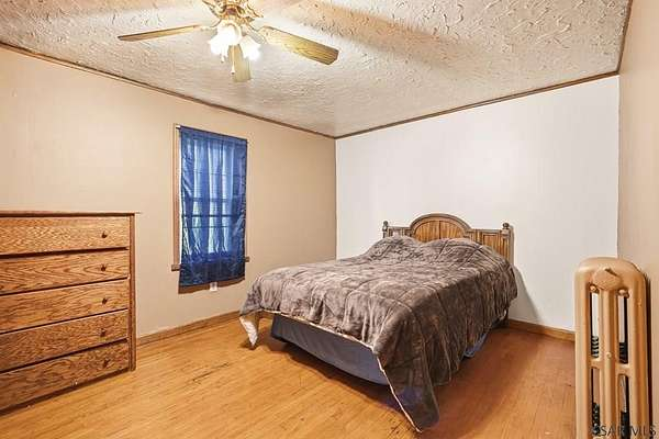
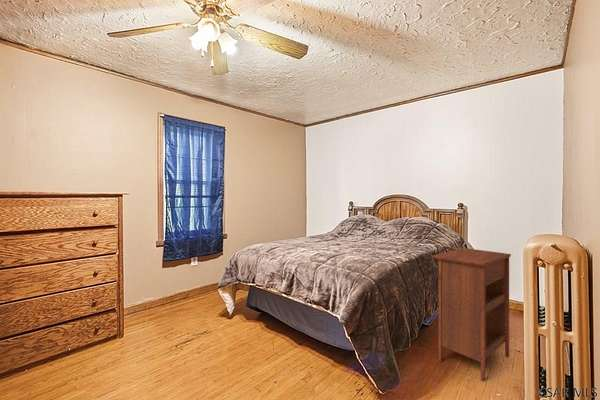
+ nightstand (471, 306)
